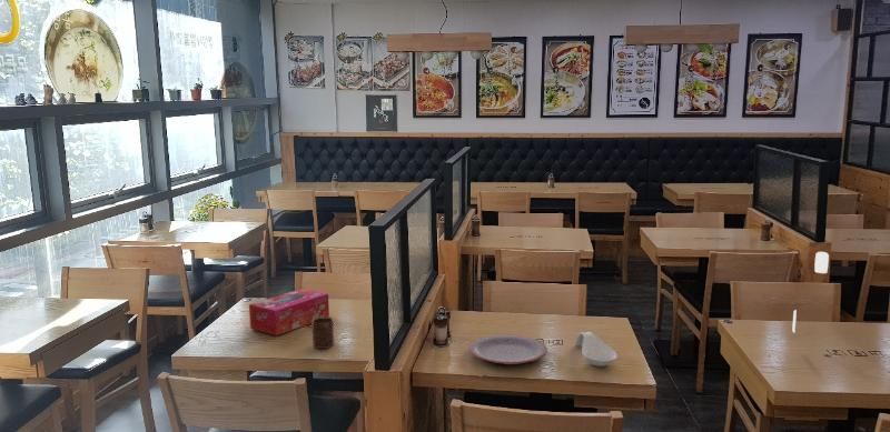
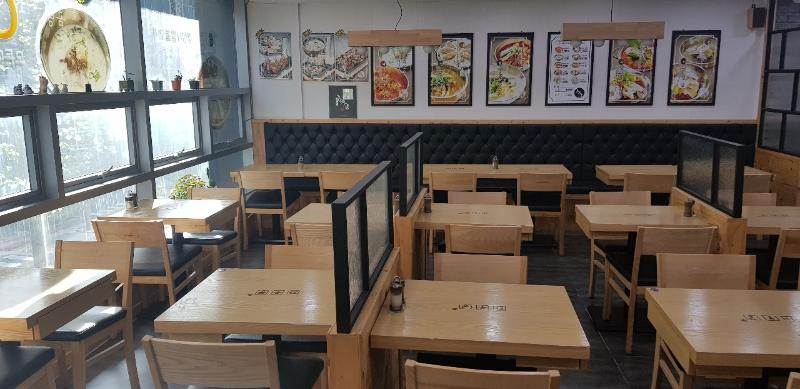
- plate (507, 350)
- tissue box (289, 310)
- spoon rest (592, 348)
- water jug (795, 310)
- cup (325, 333)
